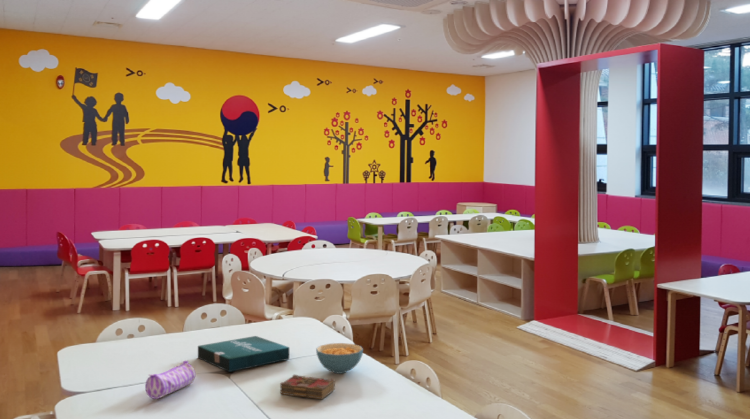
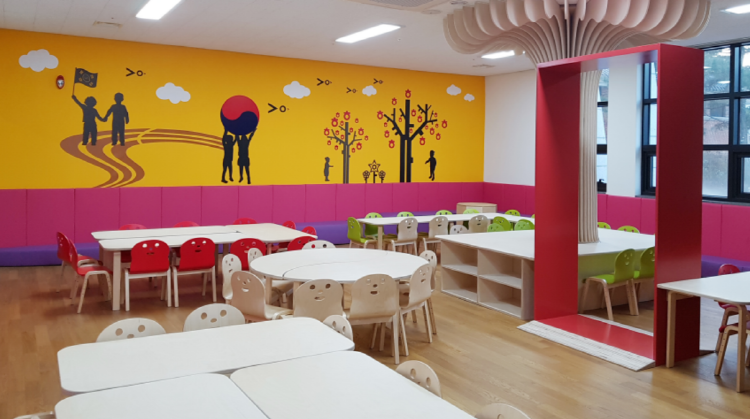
- book (307, 386)
- pizza box (243, 352)
- cereal bowl (339, 360)
- pencil case (171, 379)
